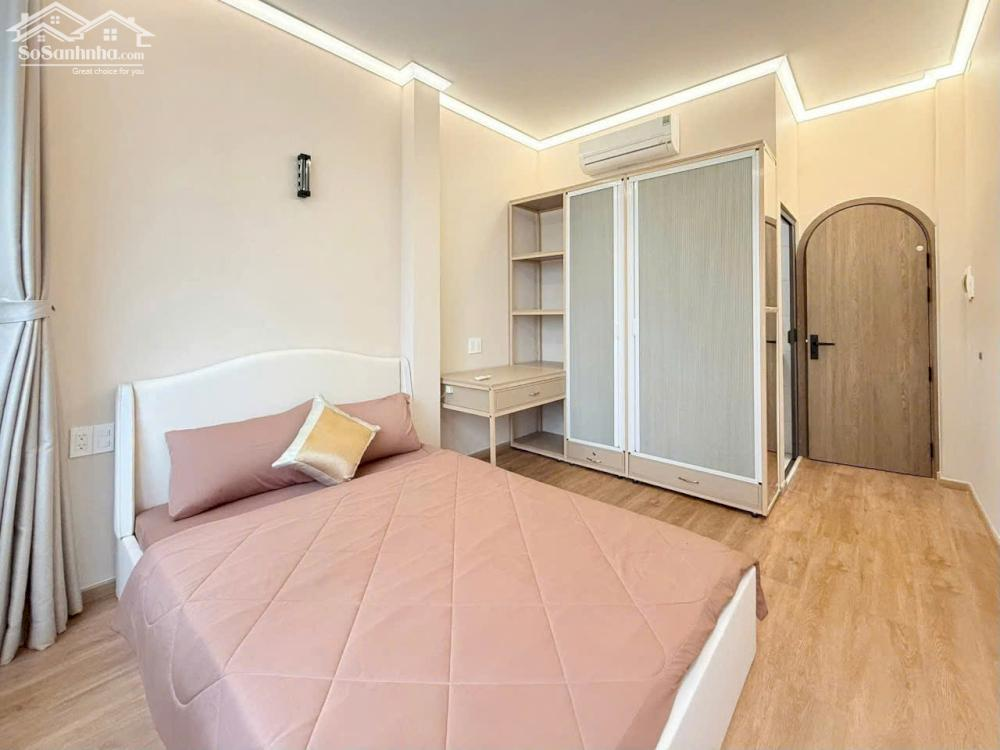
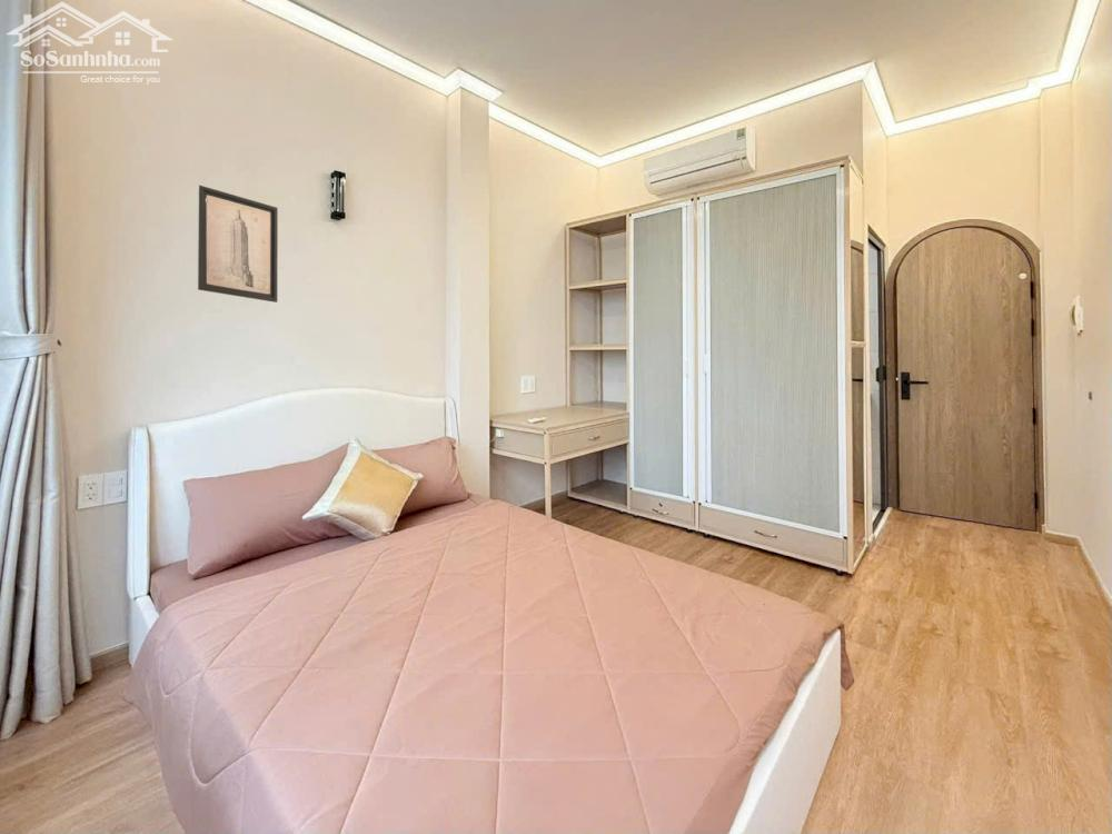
+ wall art (239, 246)
